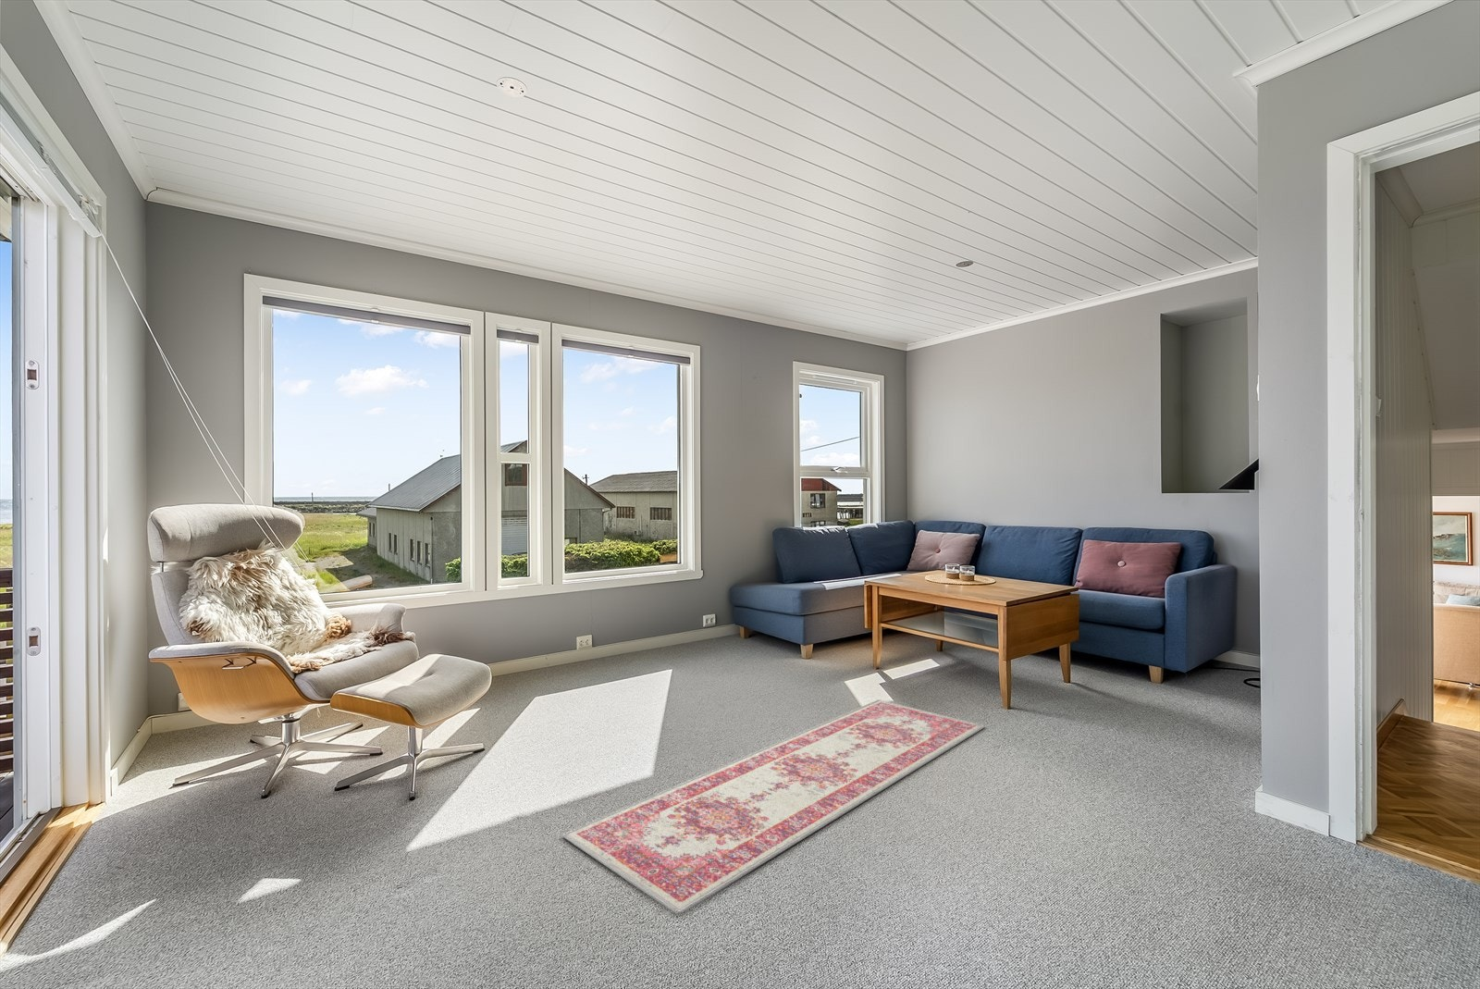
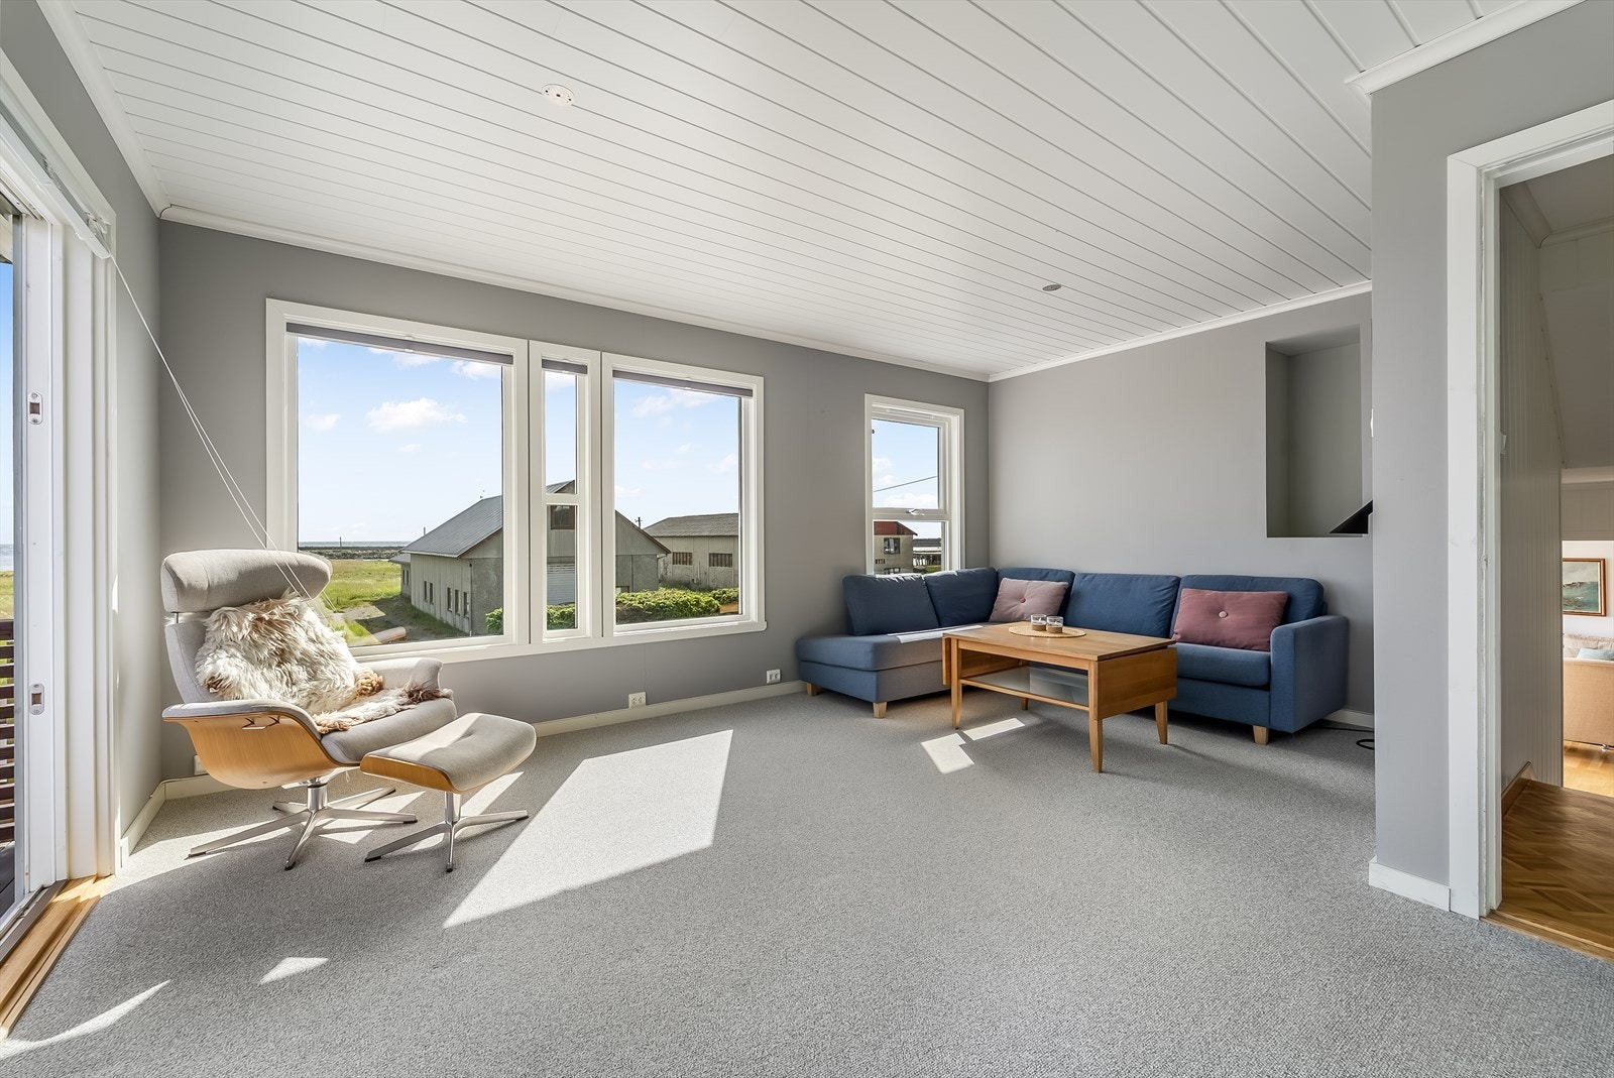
- rug (812, 769)
